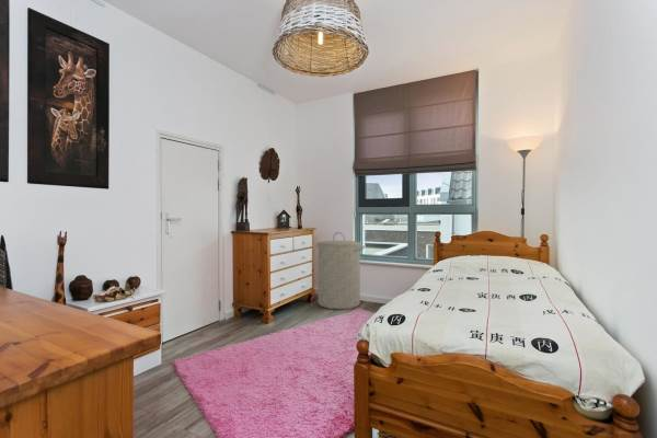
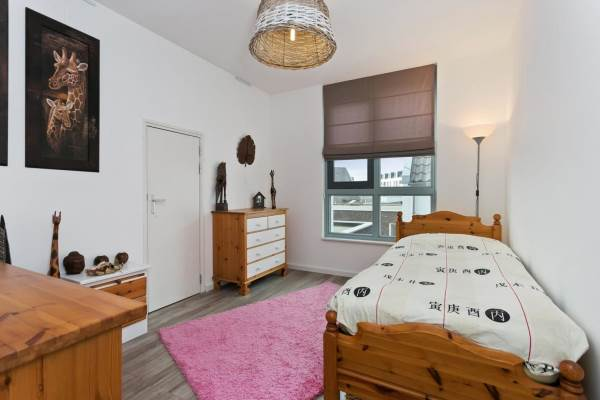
- laundry hamper (338, 267)
